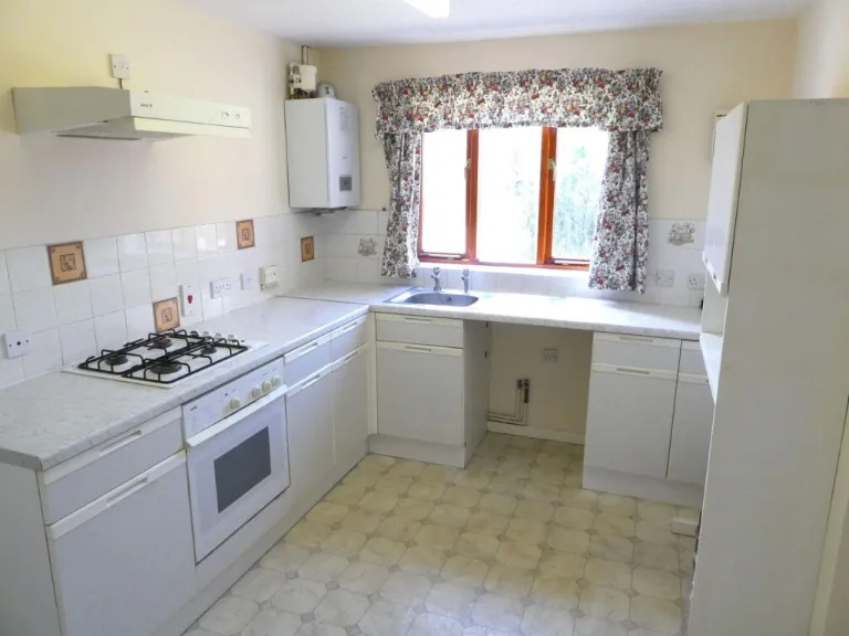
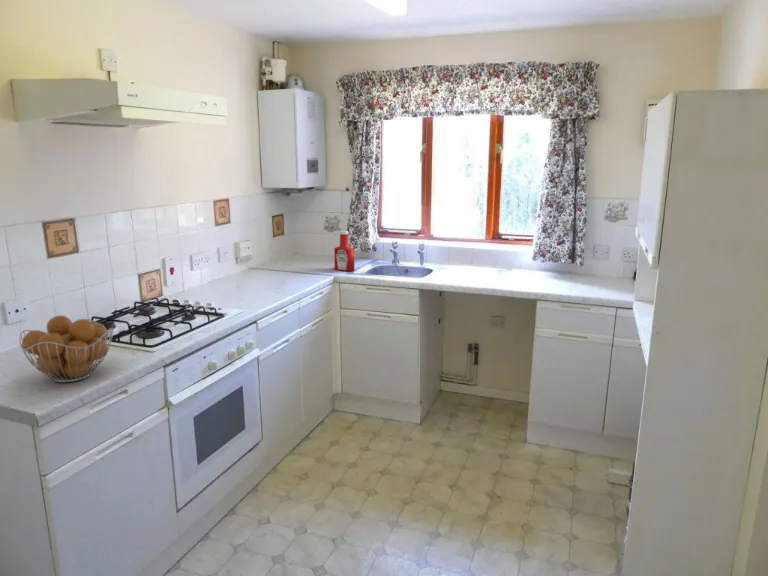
+ soap bottle (344, 250)
+ fruit basket (69, 347)
